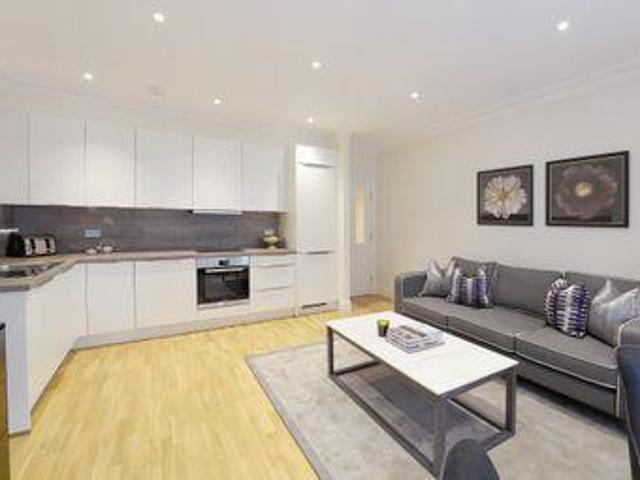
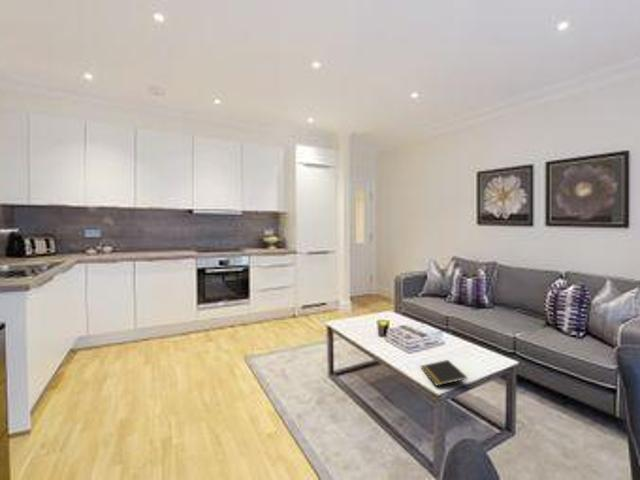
+ notepad (442, 371)
